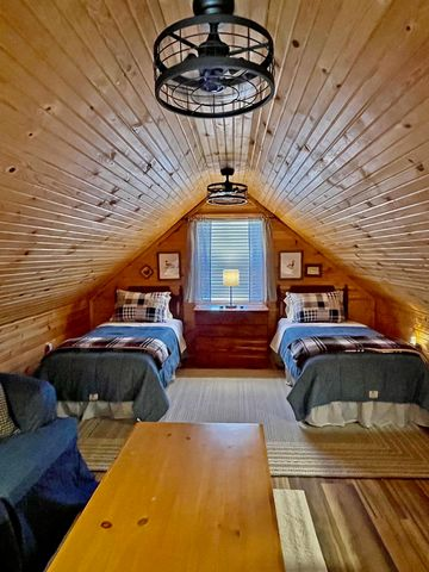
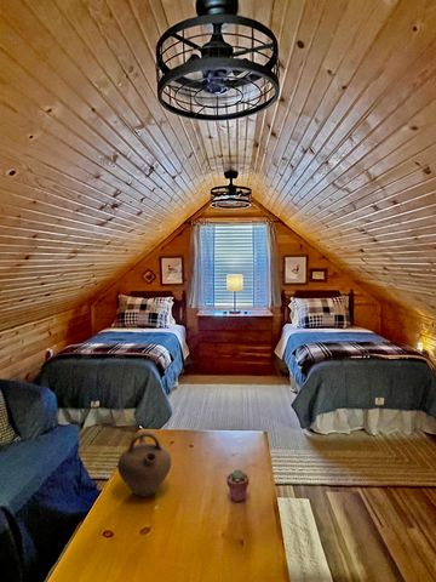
+ potted succulent (237, 483)
+ jug (144, 461)
